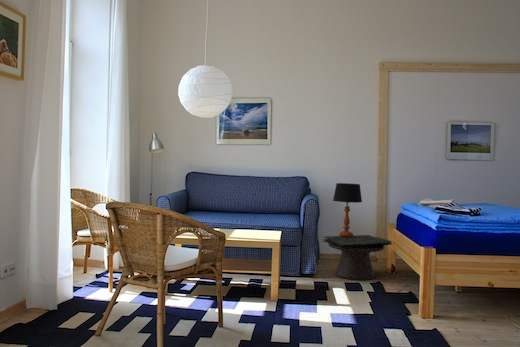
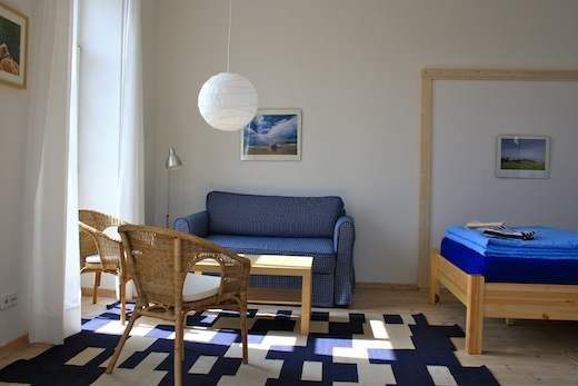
- side table (356, 256)
- table lamp (346, 212)
